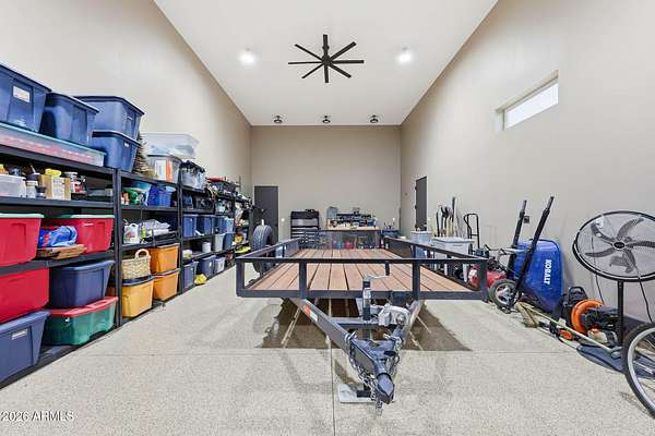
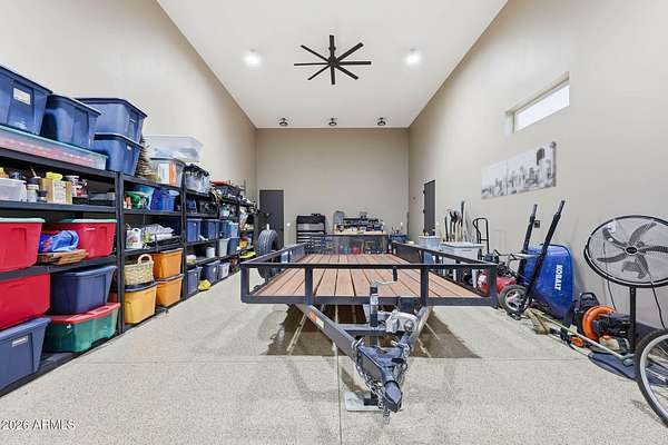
+ wall art (511, 176)
